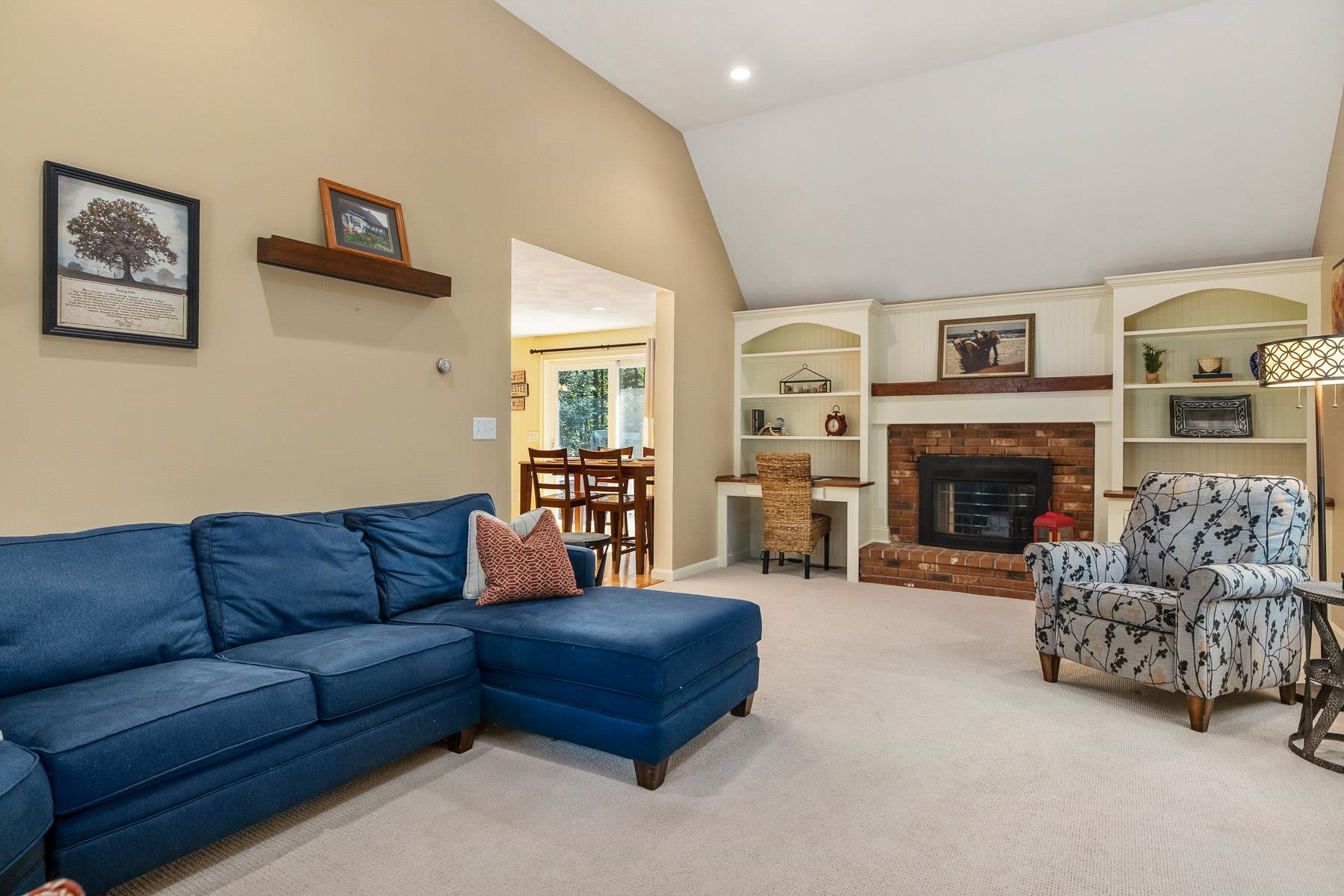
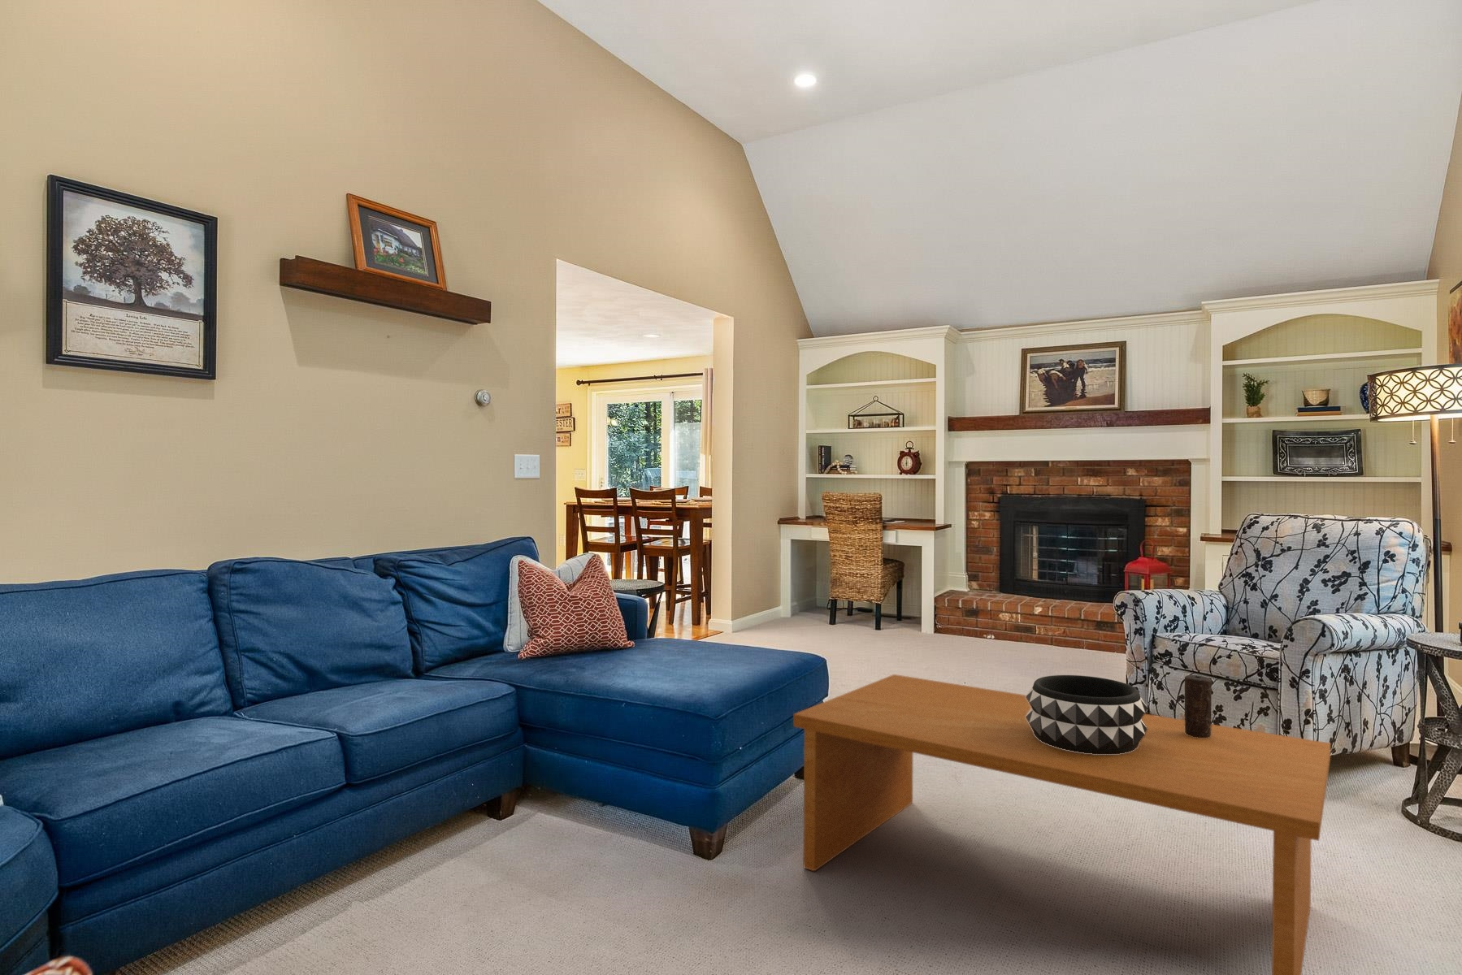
+ coffee table (1052, 782)
+ candle (1197, 705)
+ decorative bowl (1085, 711)
